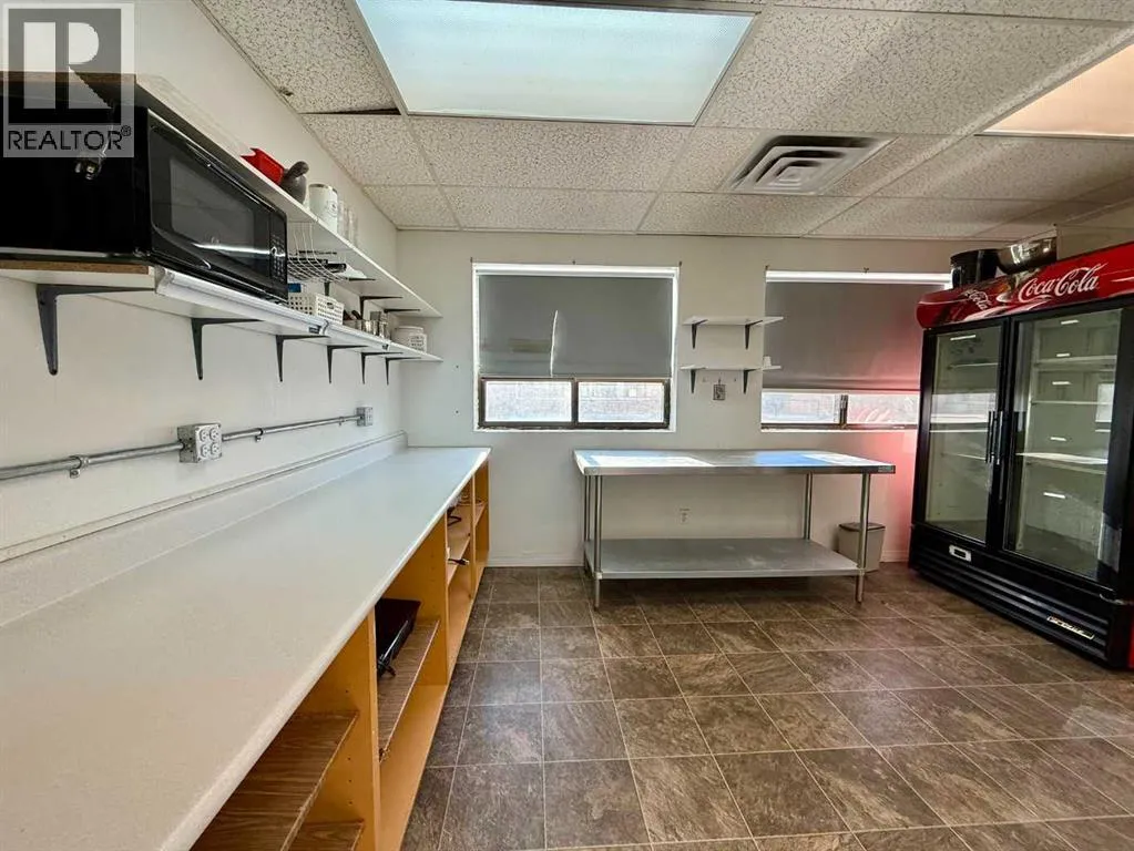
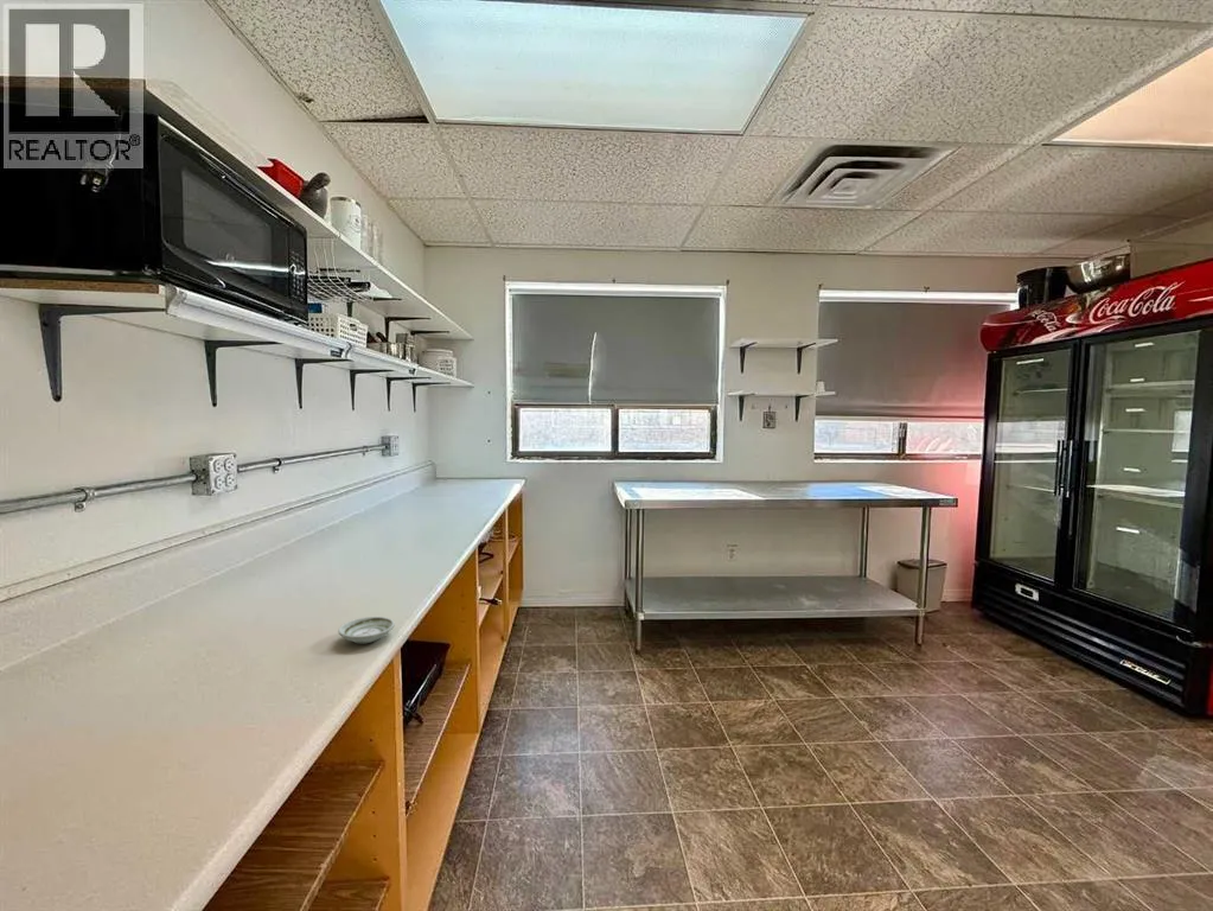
+ saucer (366, 631)
